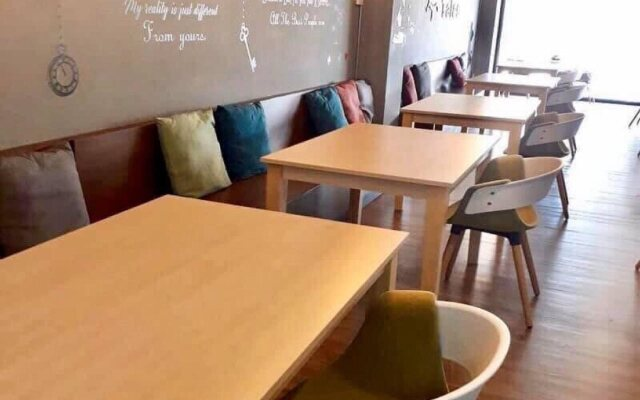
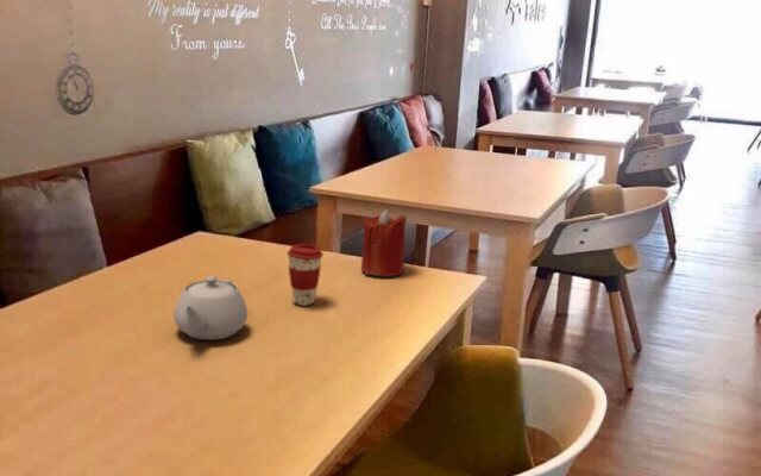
+ candle (383, 240)
+ coffee cup (304, 275)
+ teapot (209, 305)
